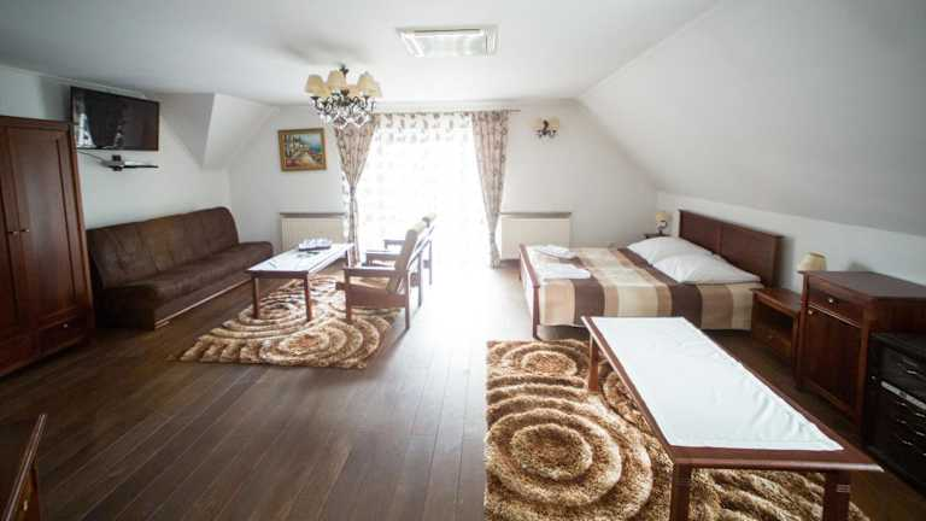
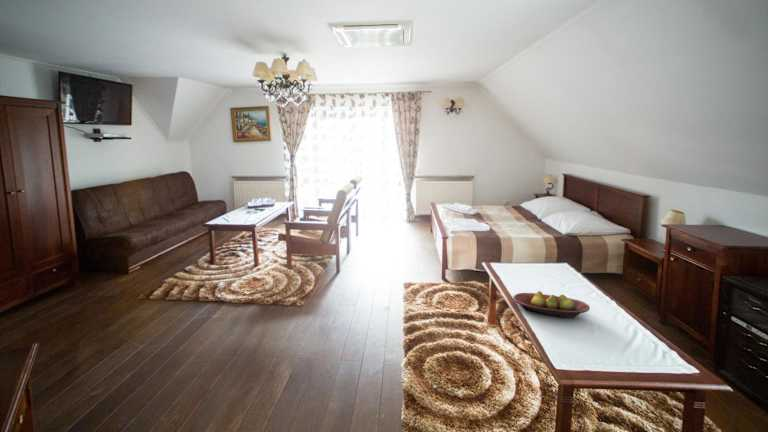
+ fruit bowl (549, 302)
